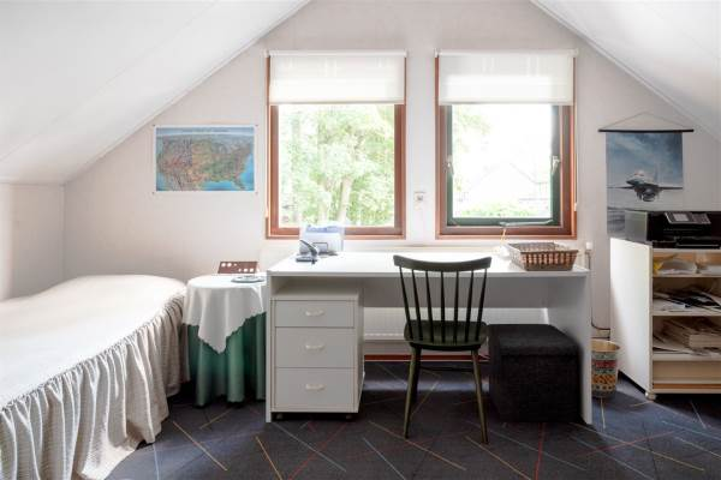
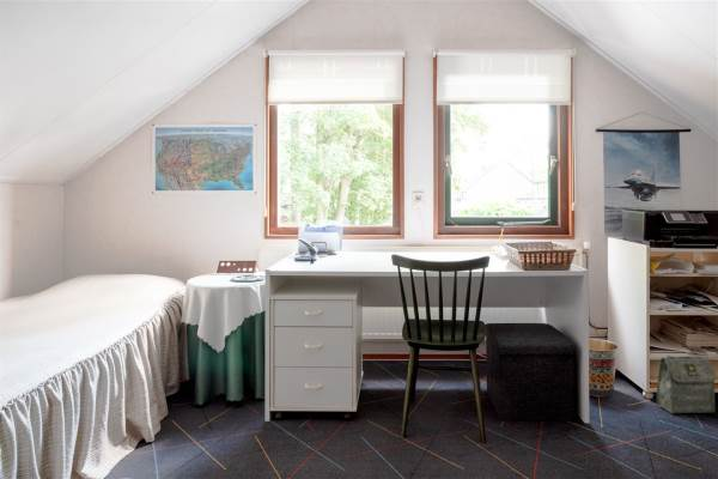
+ bag (686, 382)
